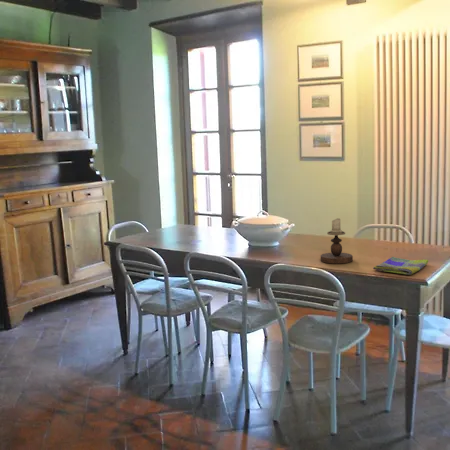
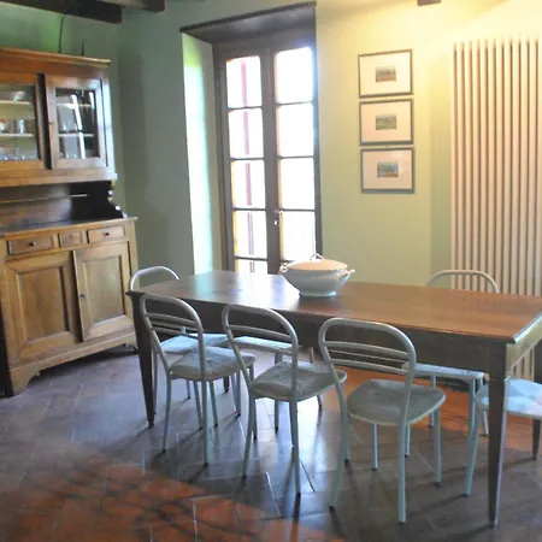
- dish towel (401, 265)
- candlestick (336, 239)
